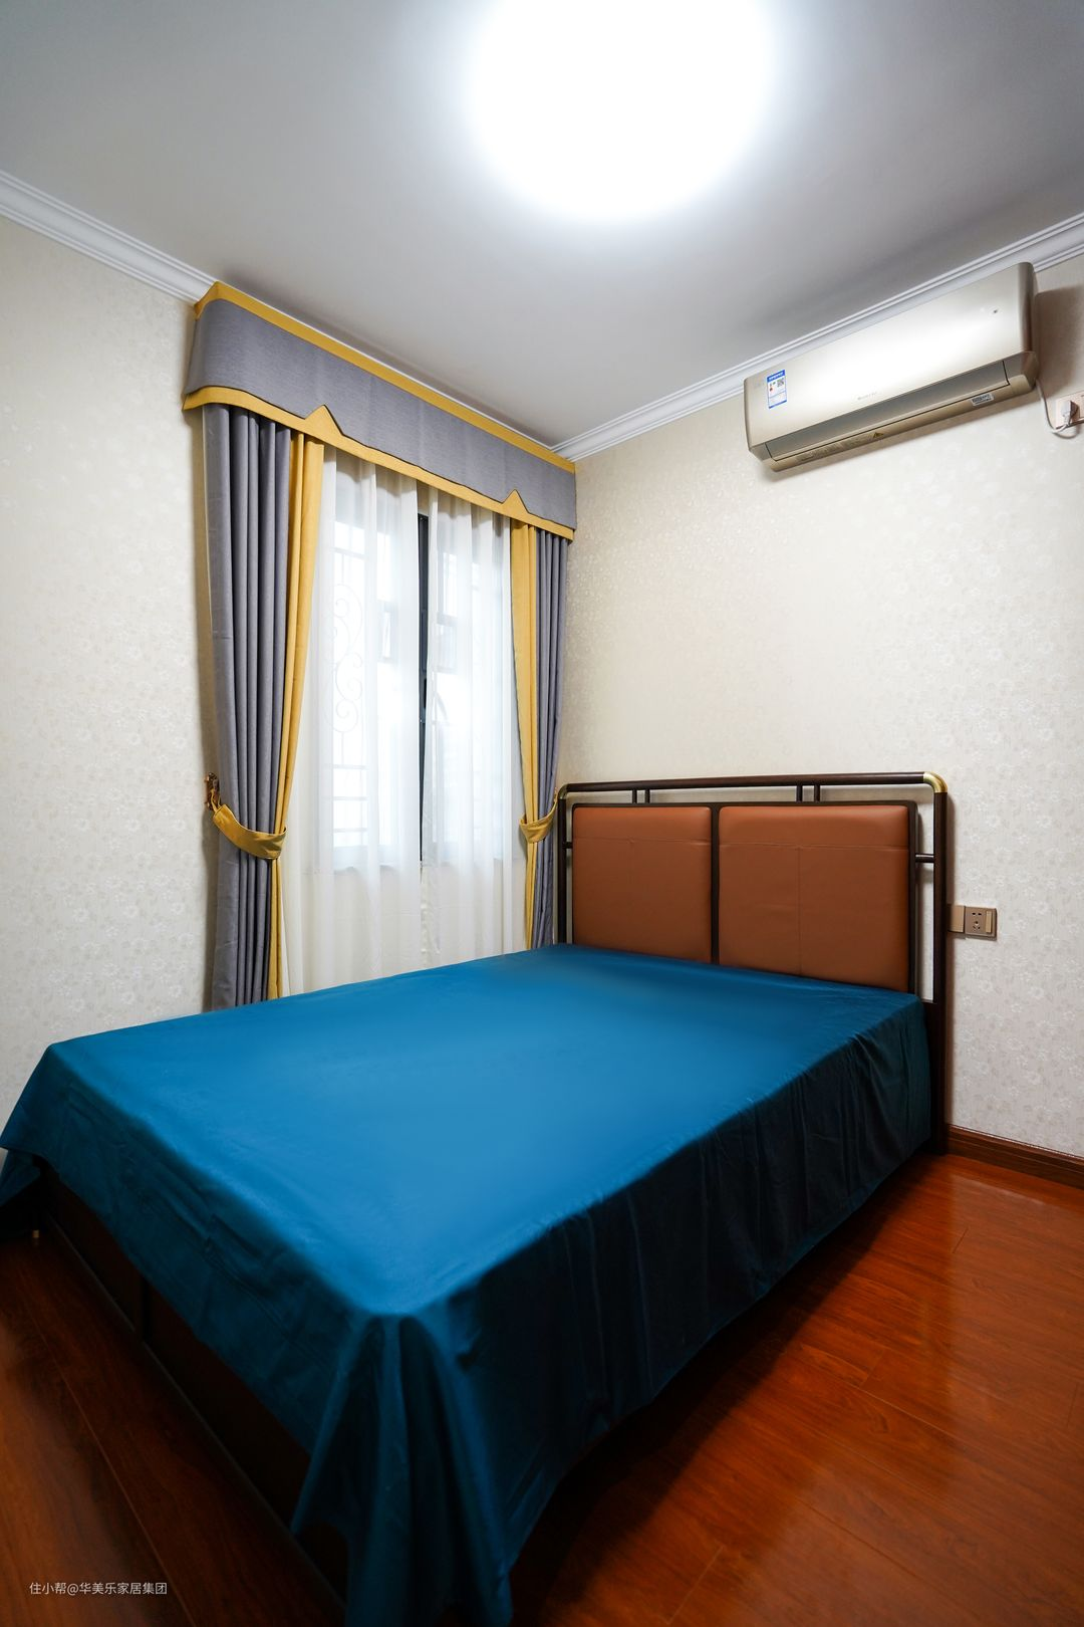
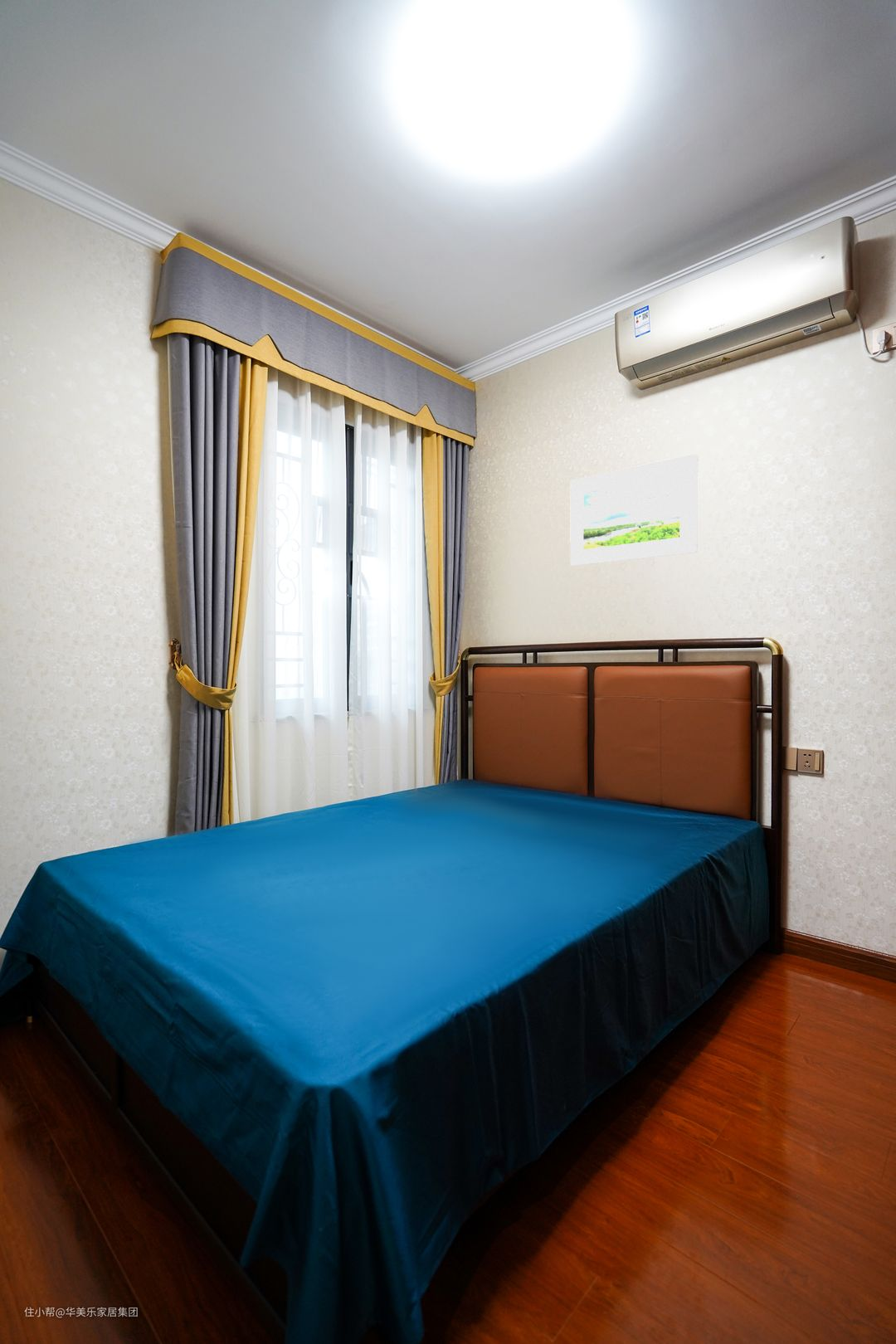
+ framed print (630, 514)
